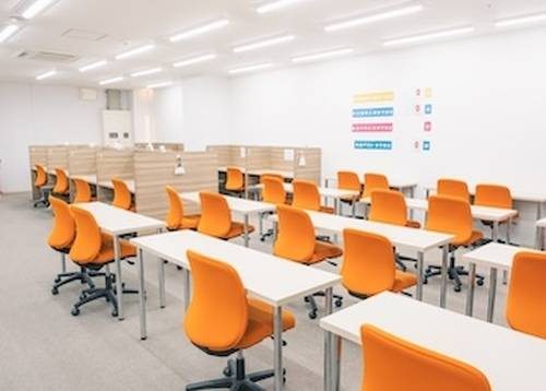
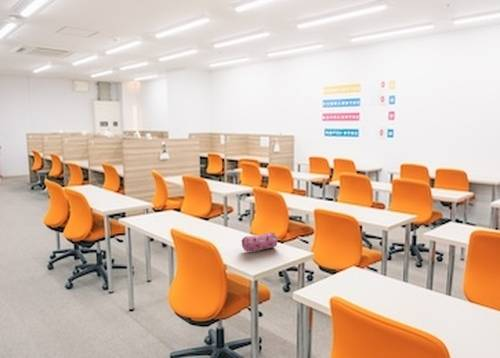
+ pencil case (259, 241)
